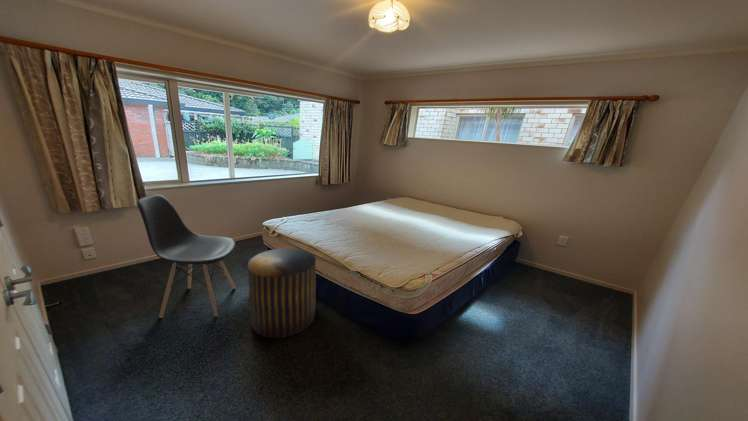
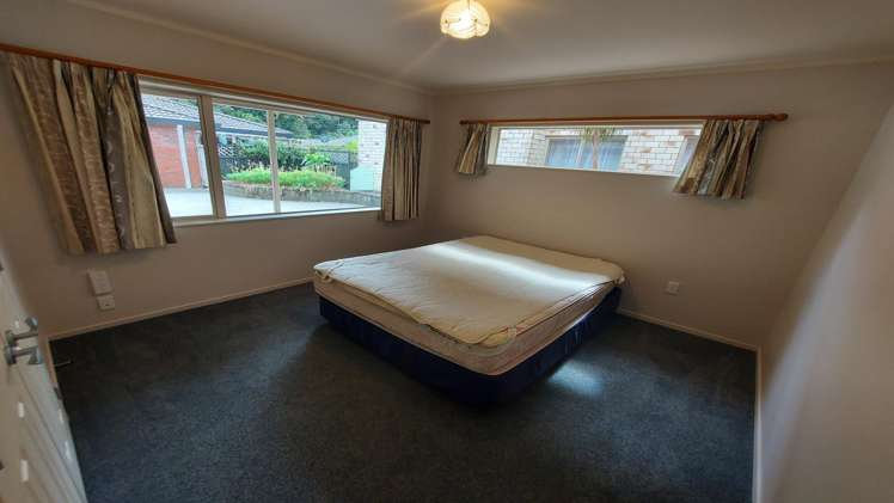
- stool (283, 289)
- chair (194, 252)
